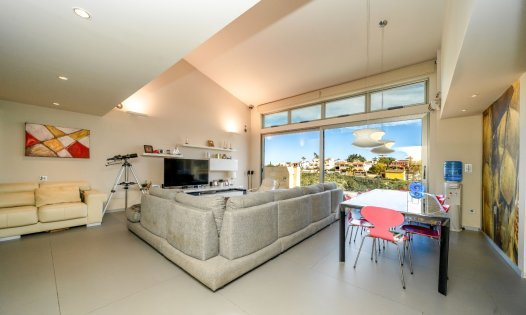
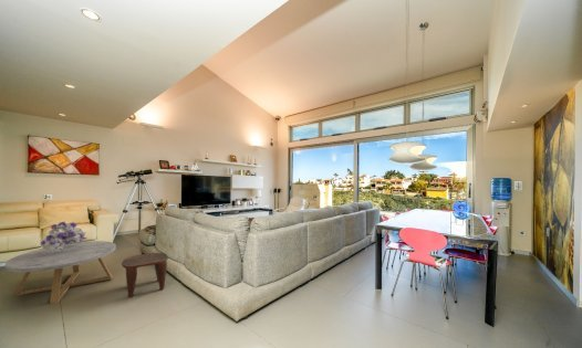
+ bouquet (61, 236)
+ coffee table (66, 266)
+ stool (145, 265)
